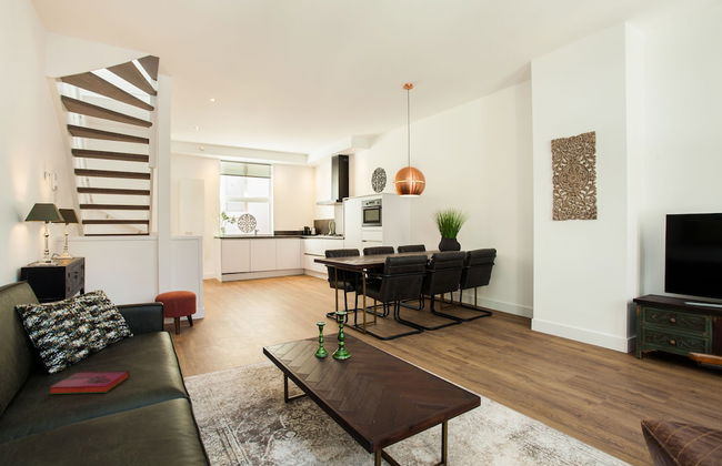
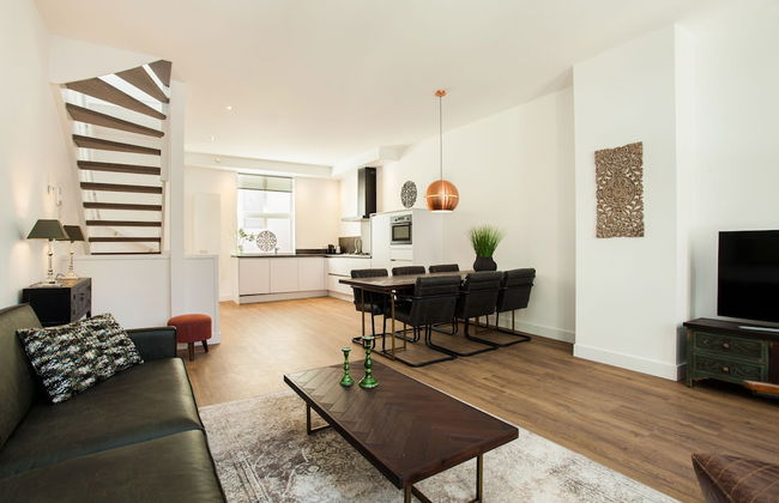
- hardback book (91, 382)
